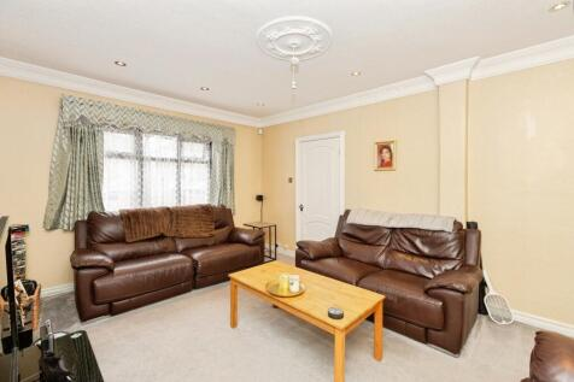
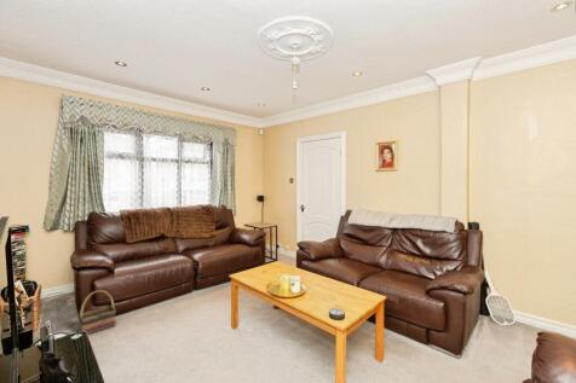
+ basket (97, 309)
